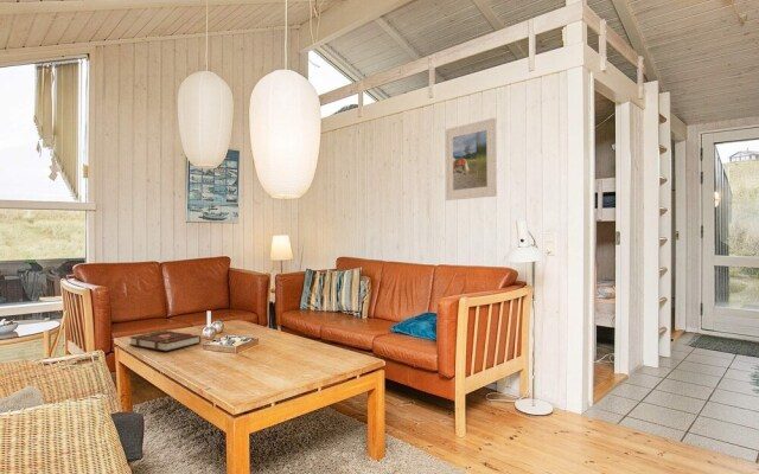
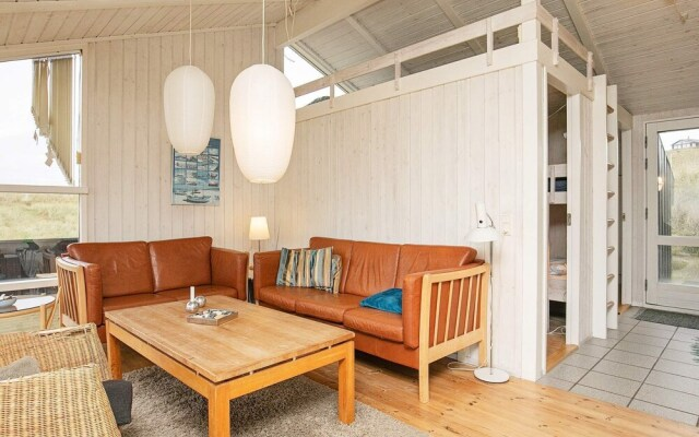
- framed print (470, 161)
- book (165, 339)
